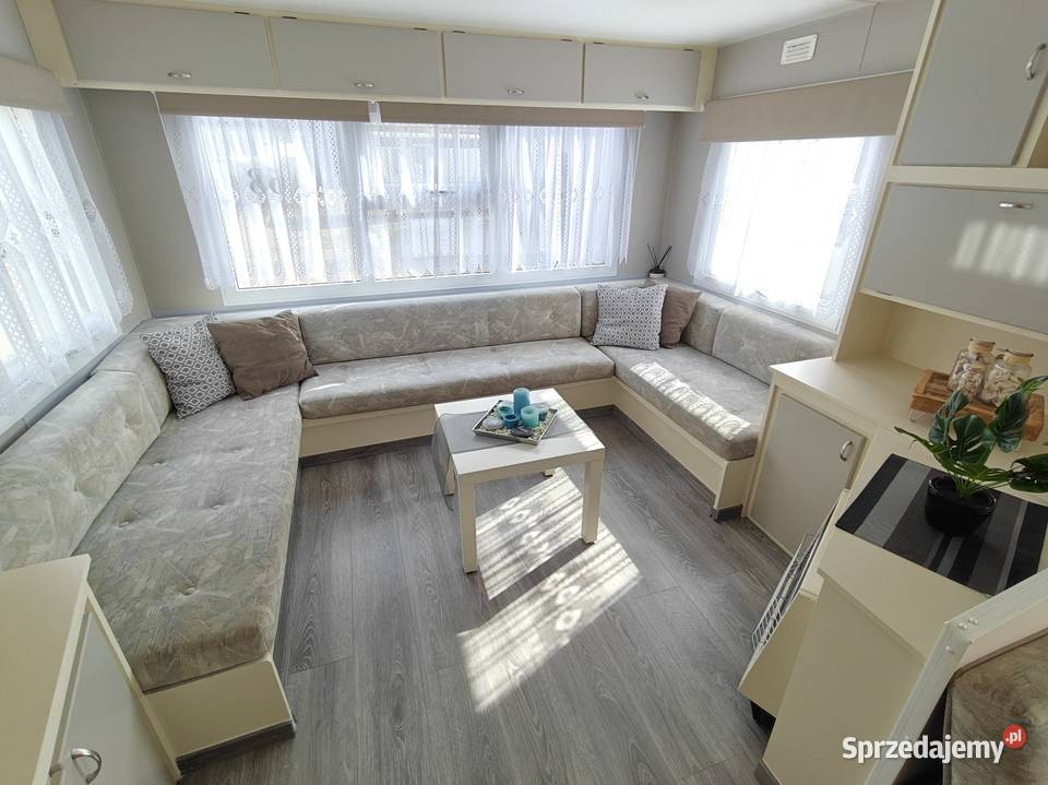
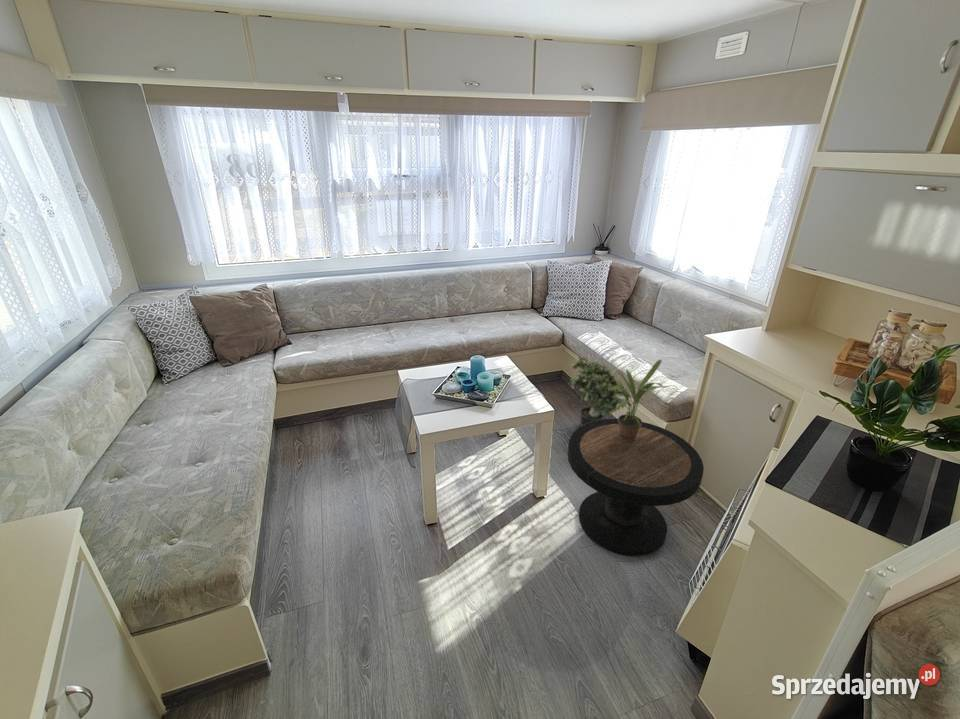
+ potted plant (637, 404)
+ side table (627, 488)
+ potted plant (591, 397)
